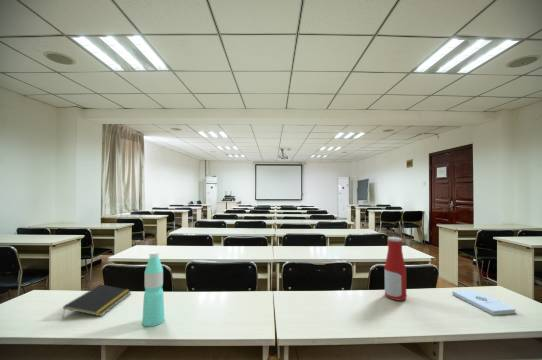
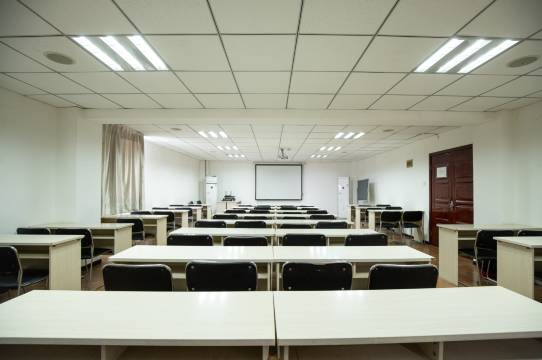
- water bottle (153, 286)
- notepad (482, 301)
- bottle (395, 267)
- notepad (100, 298)
